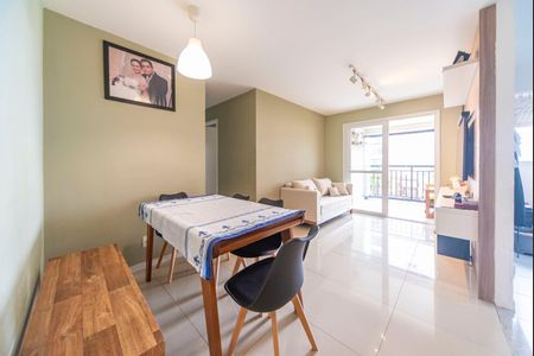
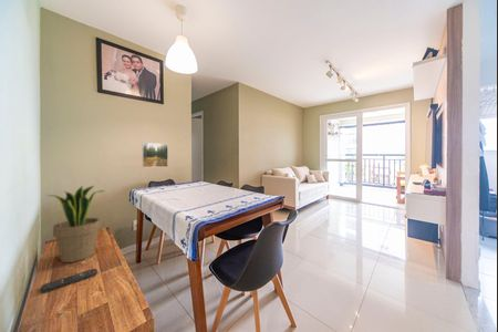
+ remote control (71, 279)
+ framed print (155, 155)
+ potted plant (77, 220)
